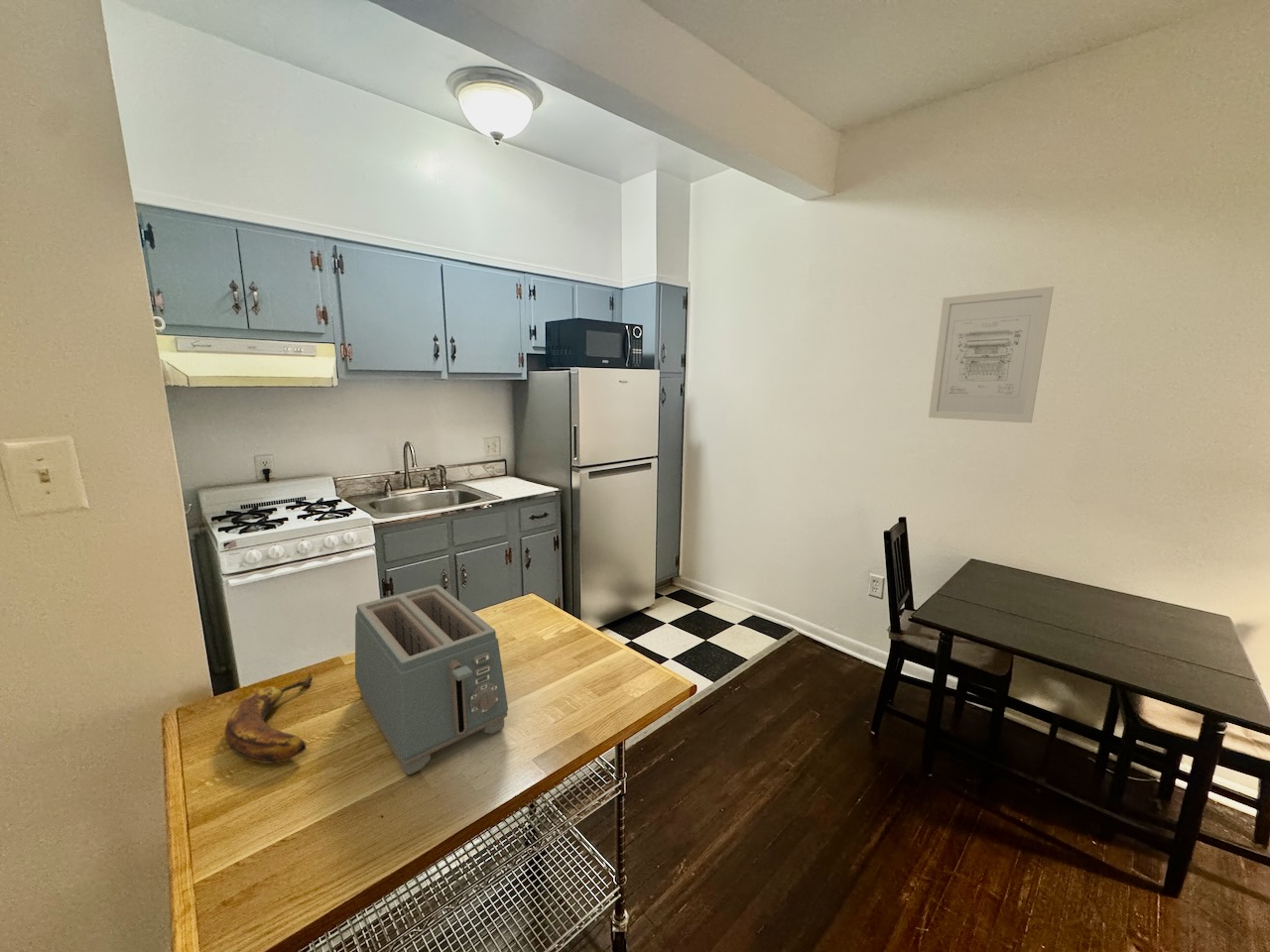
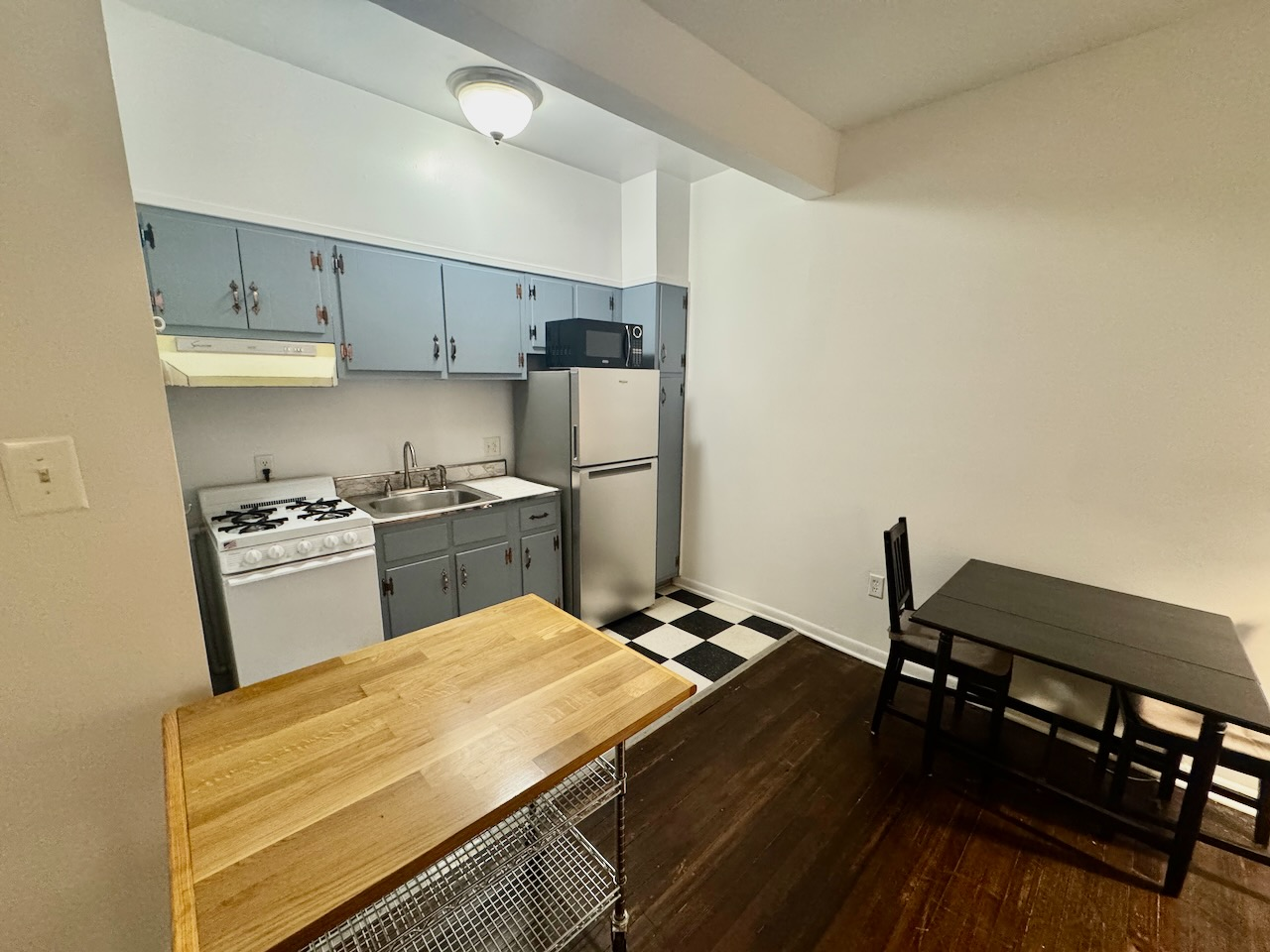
- wall art (985, 357)
- toaster (430, 669)
- banana (267, 713)
